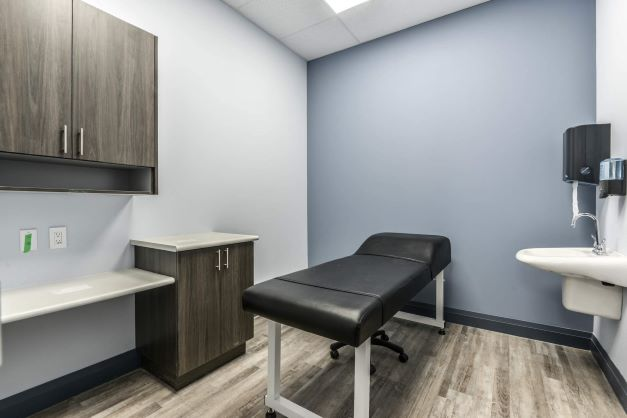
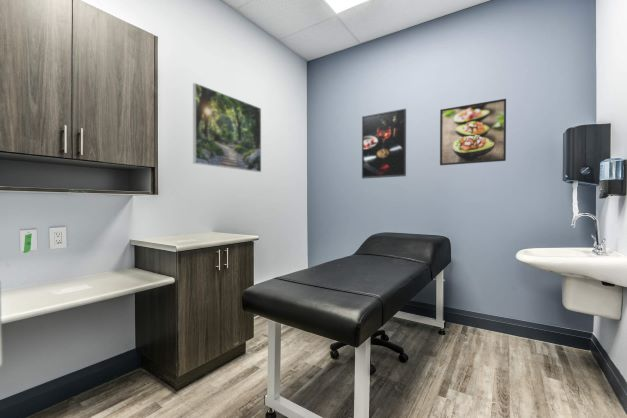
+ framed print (230, 132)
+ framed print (471, 133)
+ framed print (383, 145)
